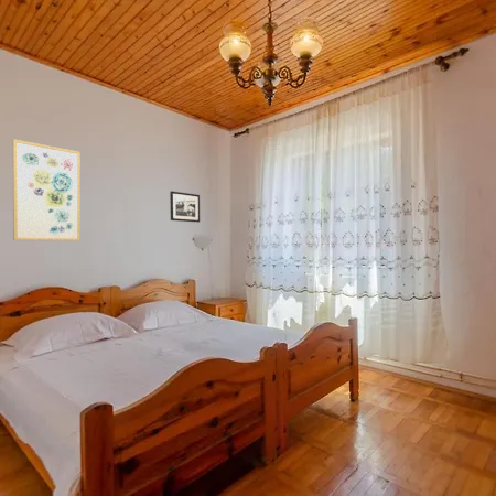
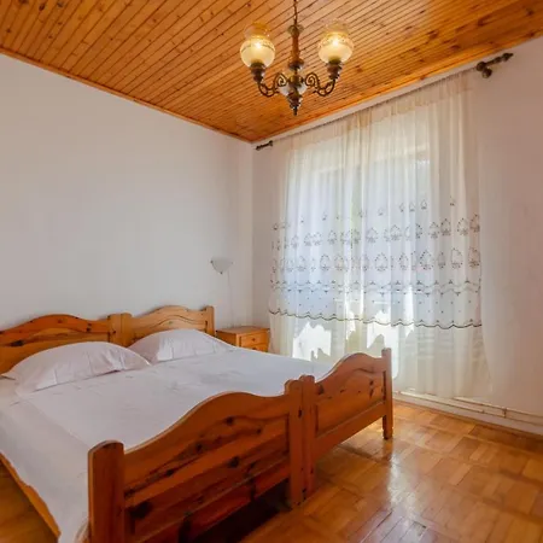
- wall art (48, 193)
- picture frame (185, 207)
